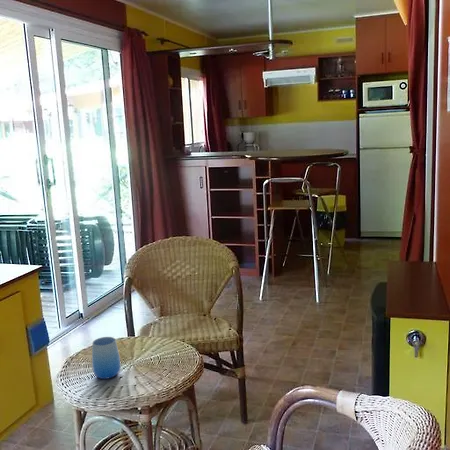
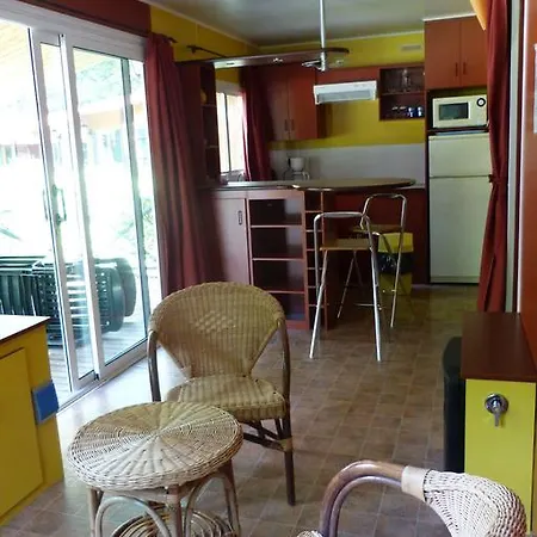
- cup (105, 357)
